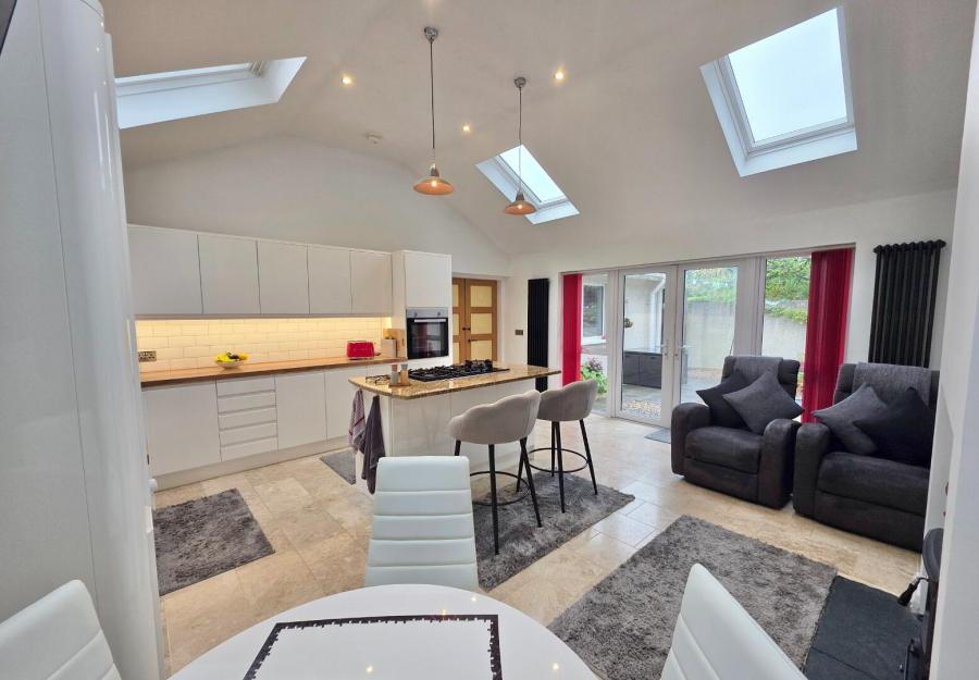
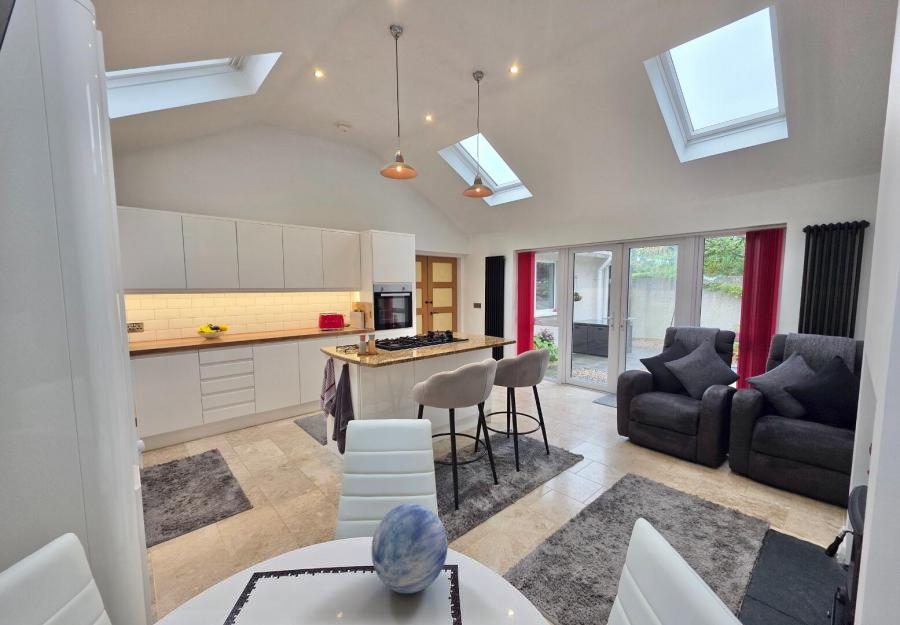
+ decorative orb (409, 545)
